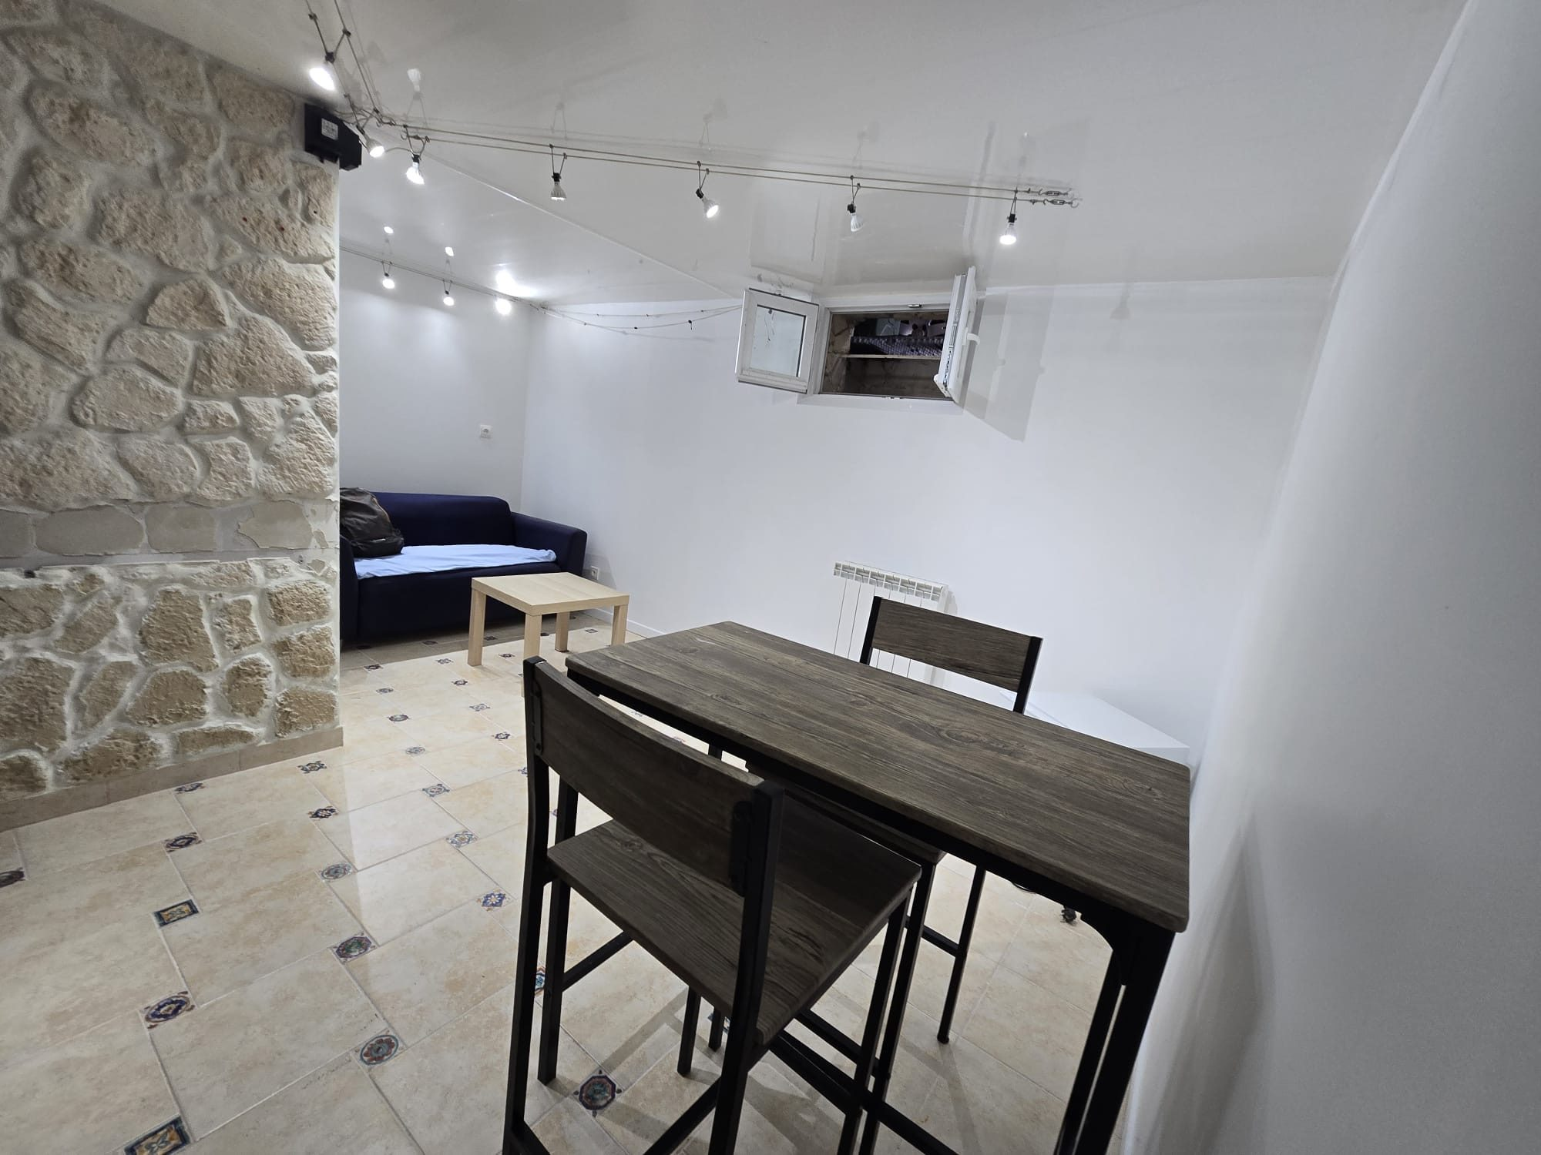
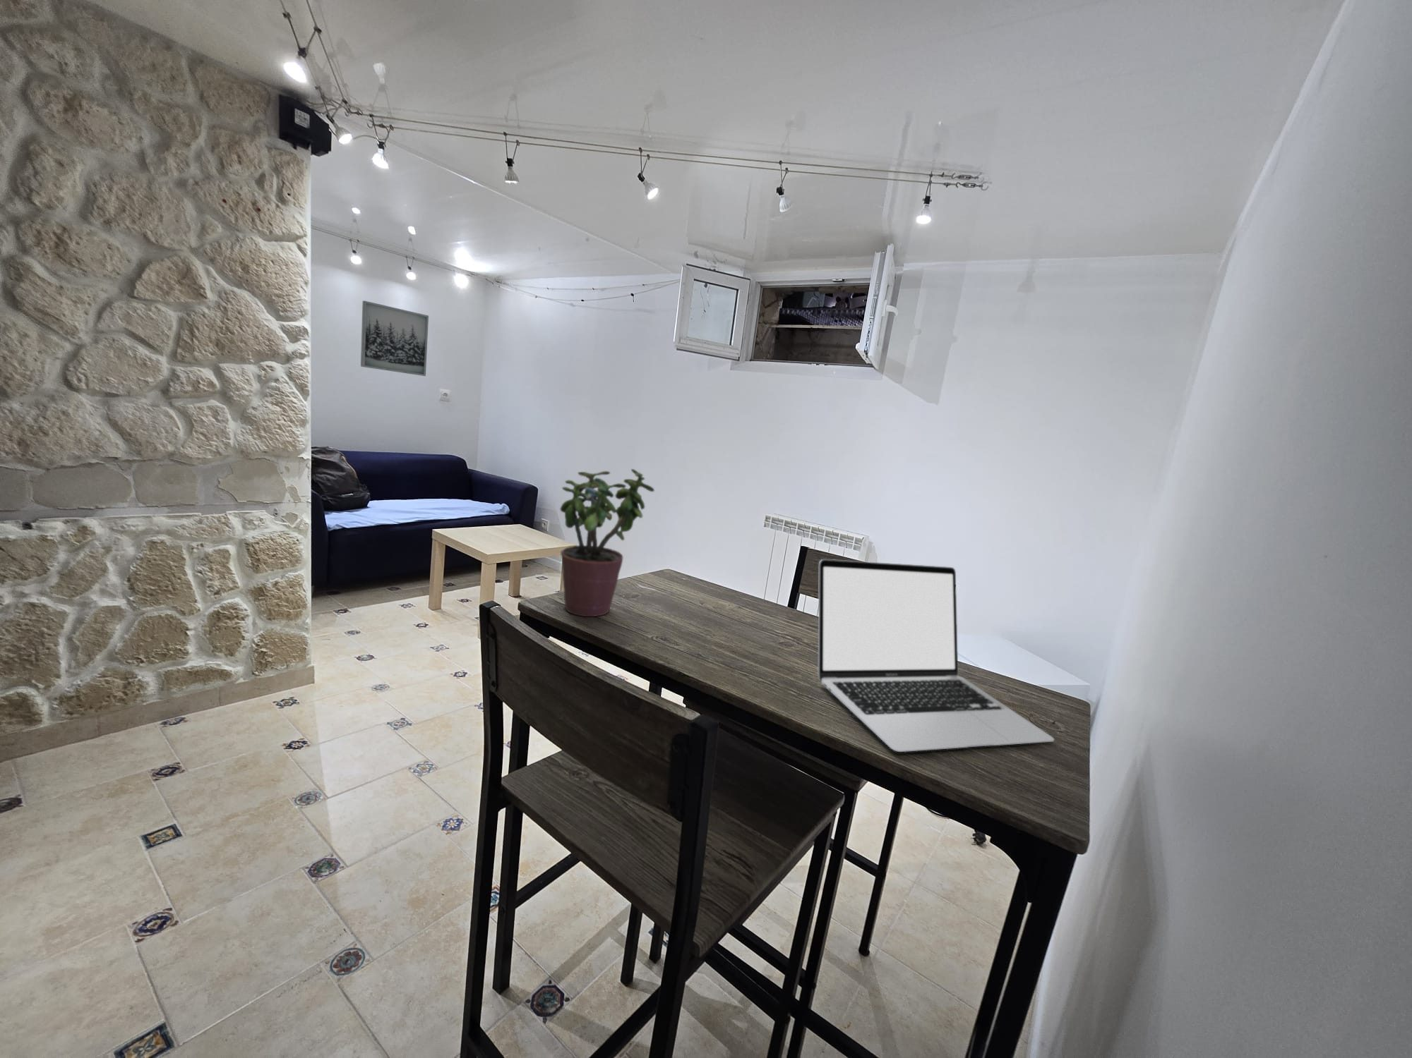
+ laptop (929, 646)
+ potted plant (597, 541)
+ wall art (396, 340)
